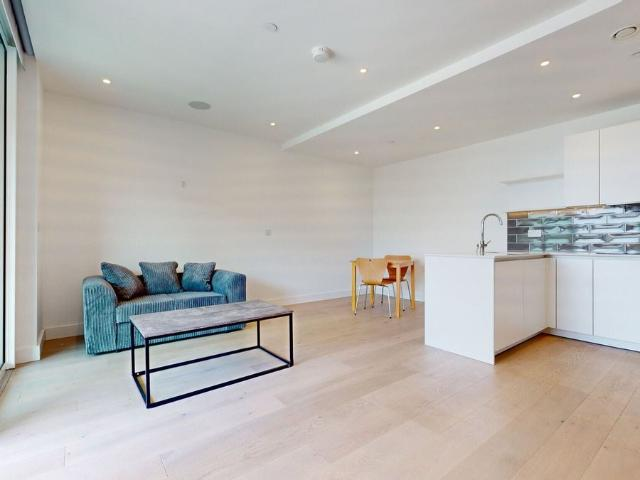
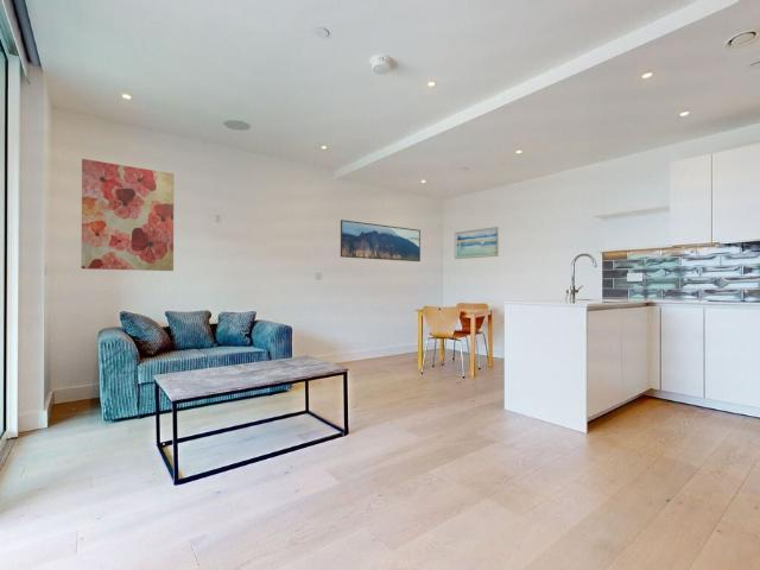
+ wall art (475, 243)
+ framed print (384, 242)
+ wall art (129, 217)
